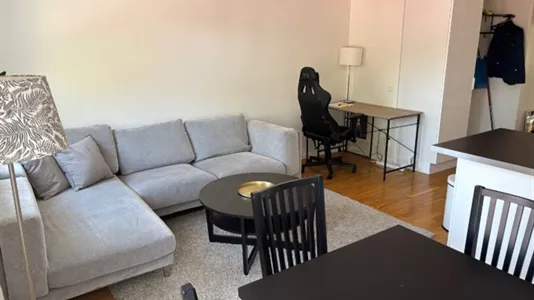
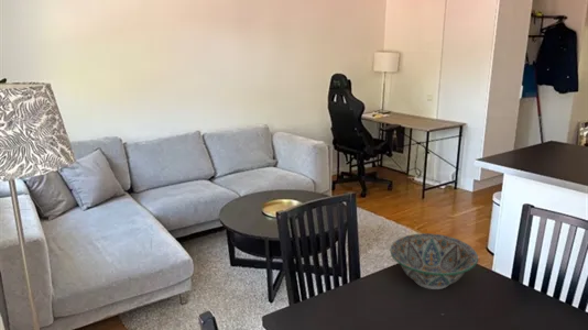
+ decorative bowl (432, 265)
